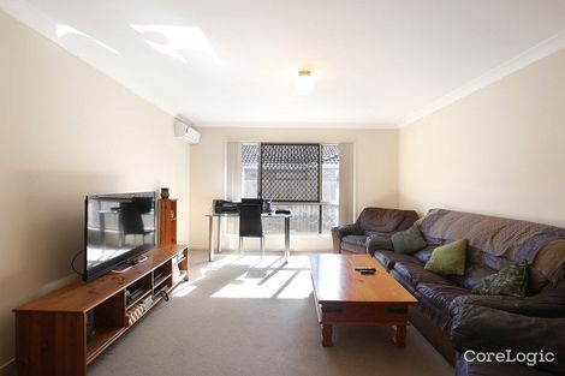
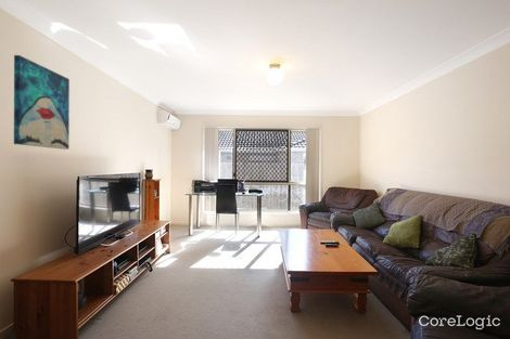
+ wall art (44, 107)
